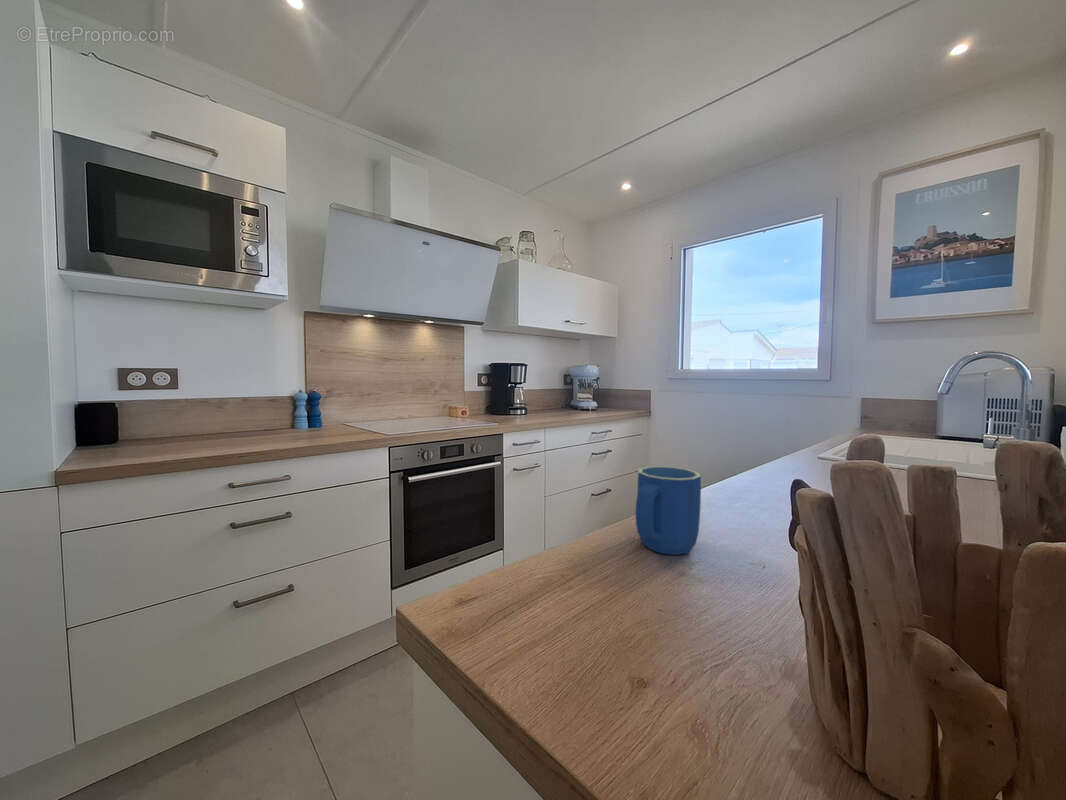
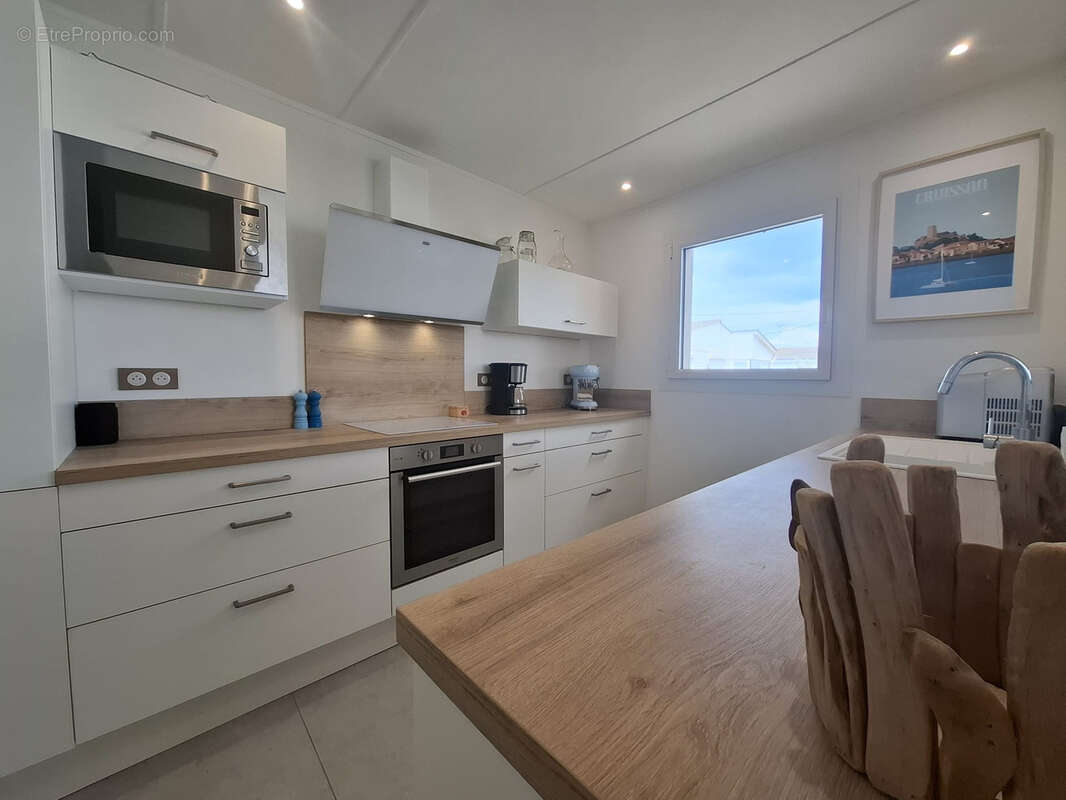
- mug (664, 510)
